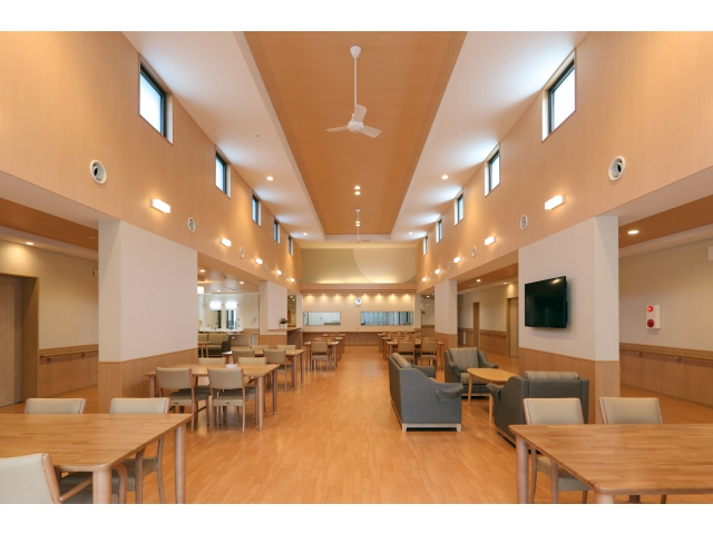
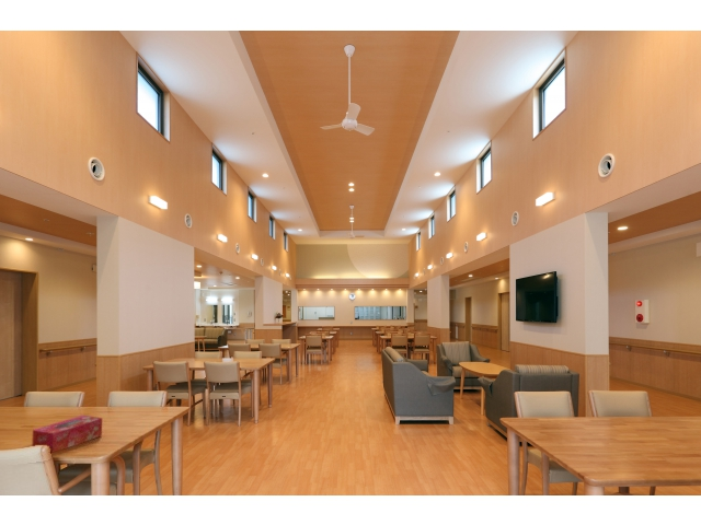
+ tissue box (68, 432)
